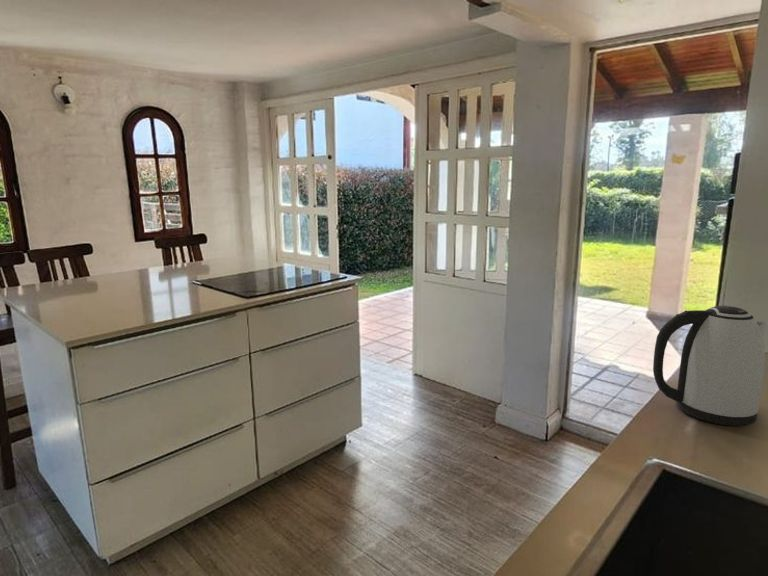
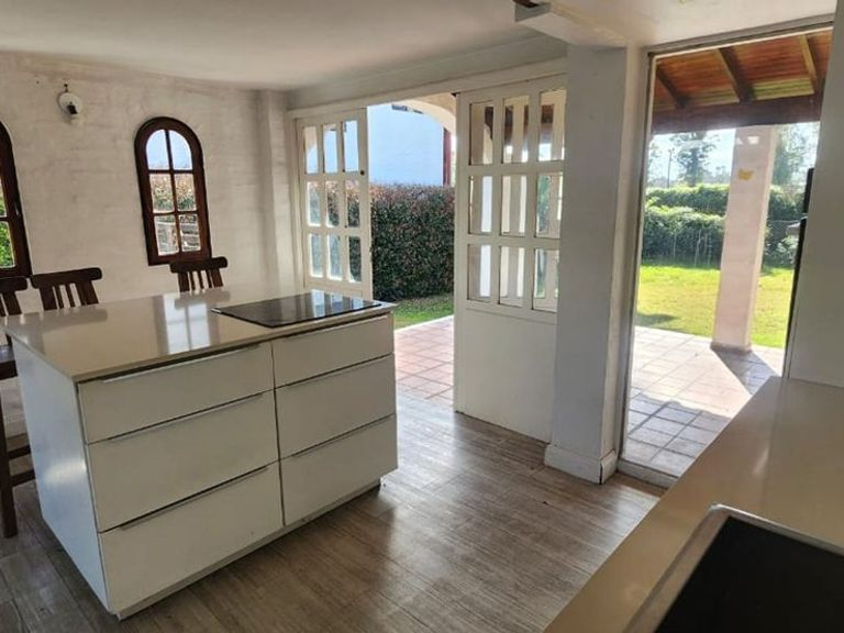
- kettle (707, 359)
